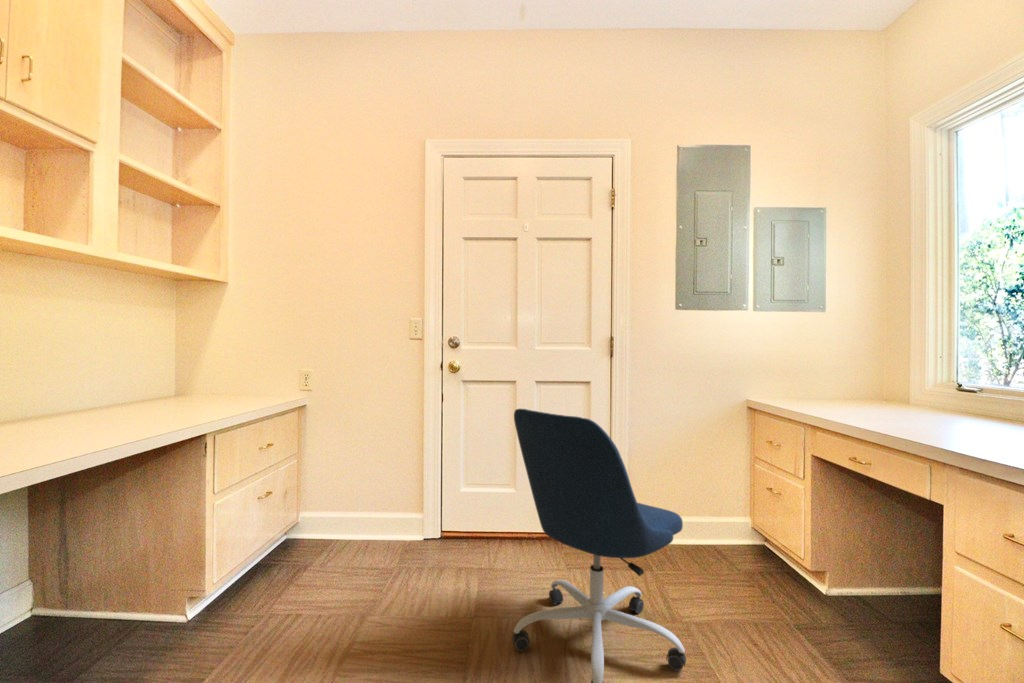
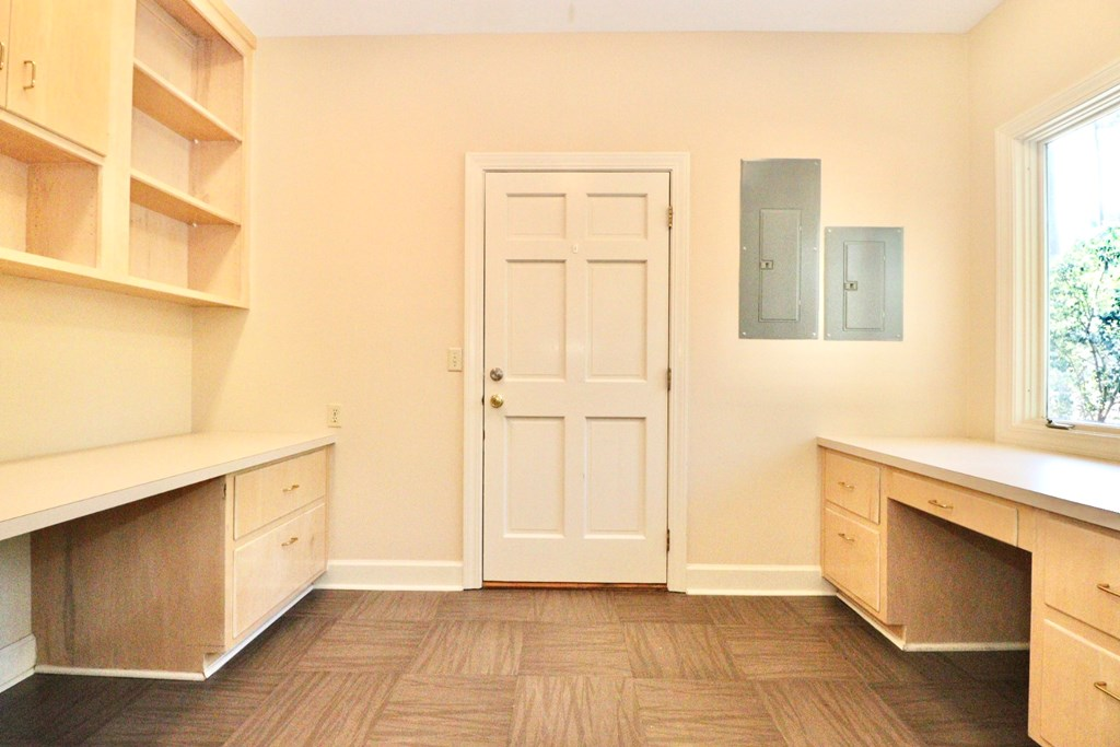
- office chair (597, 523)
